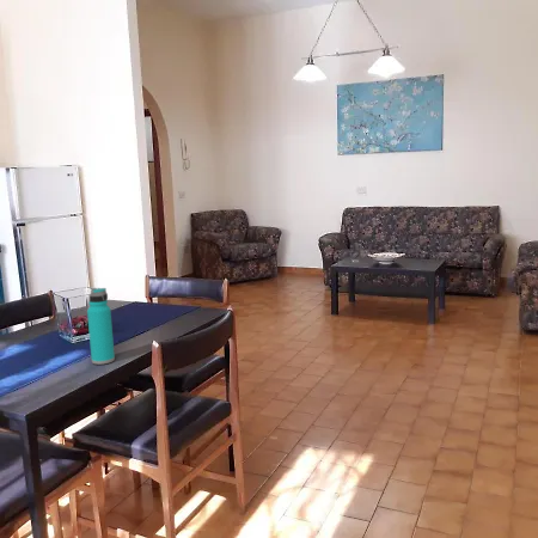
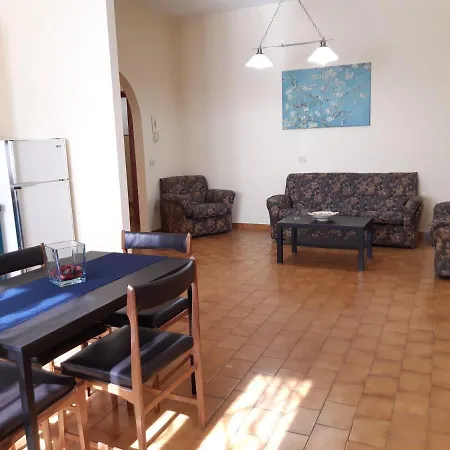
- water bottle (99, 324)
